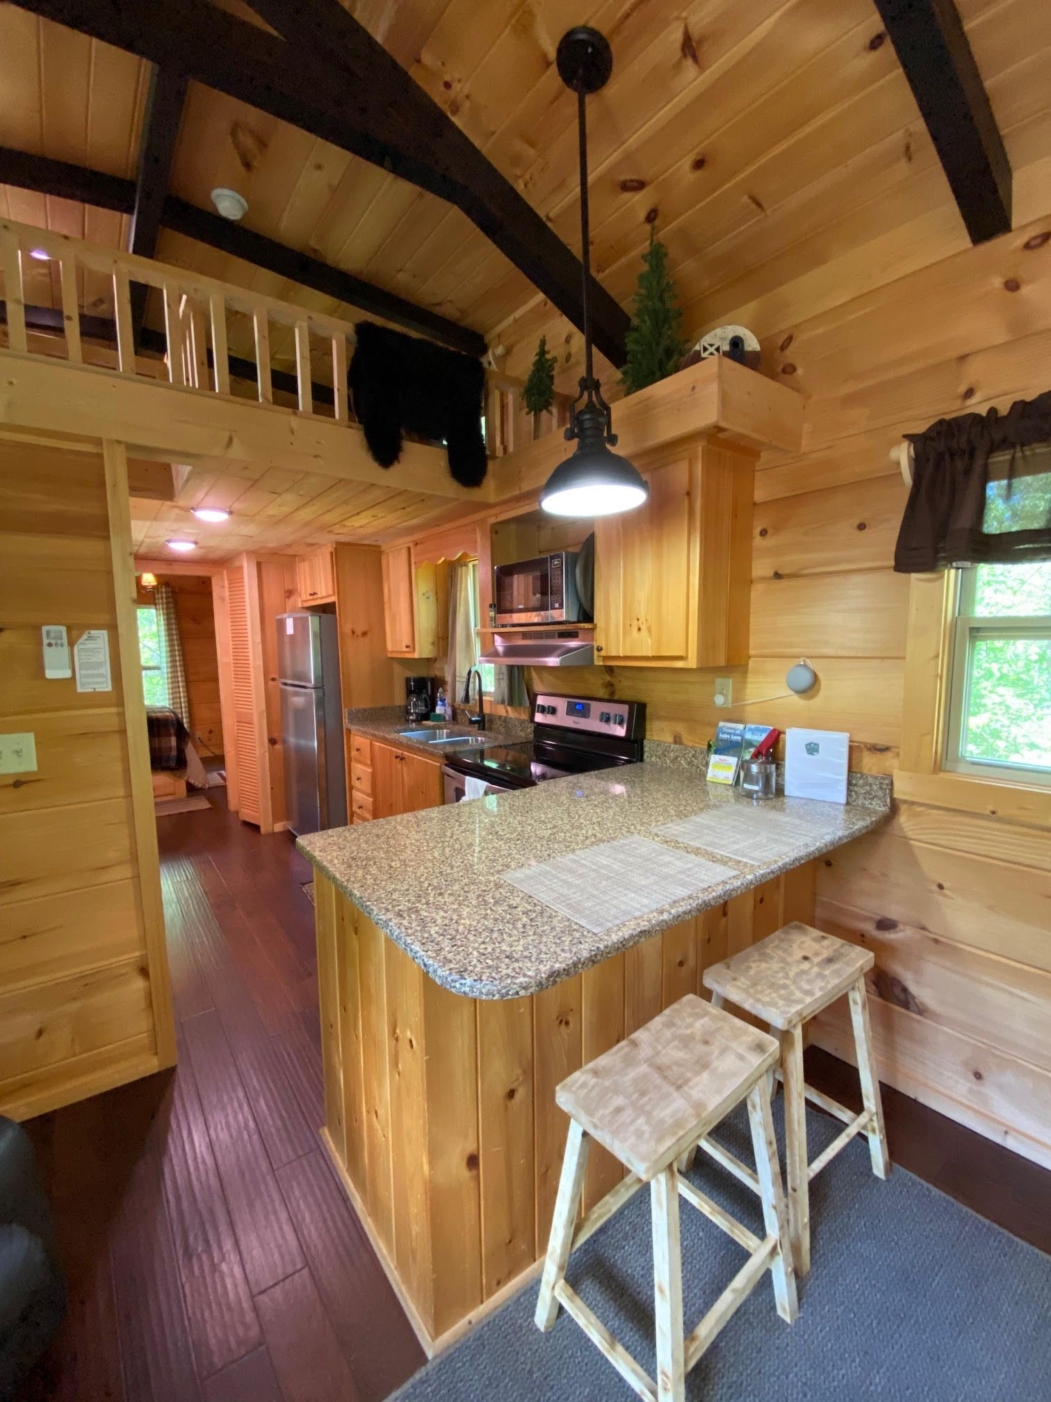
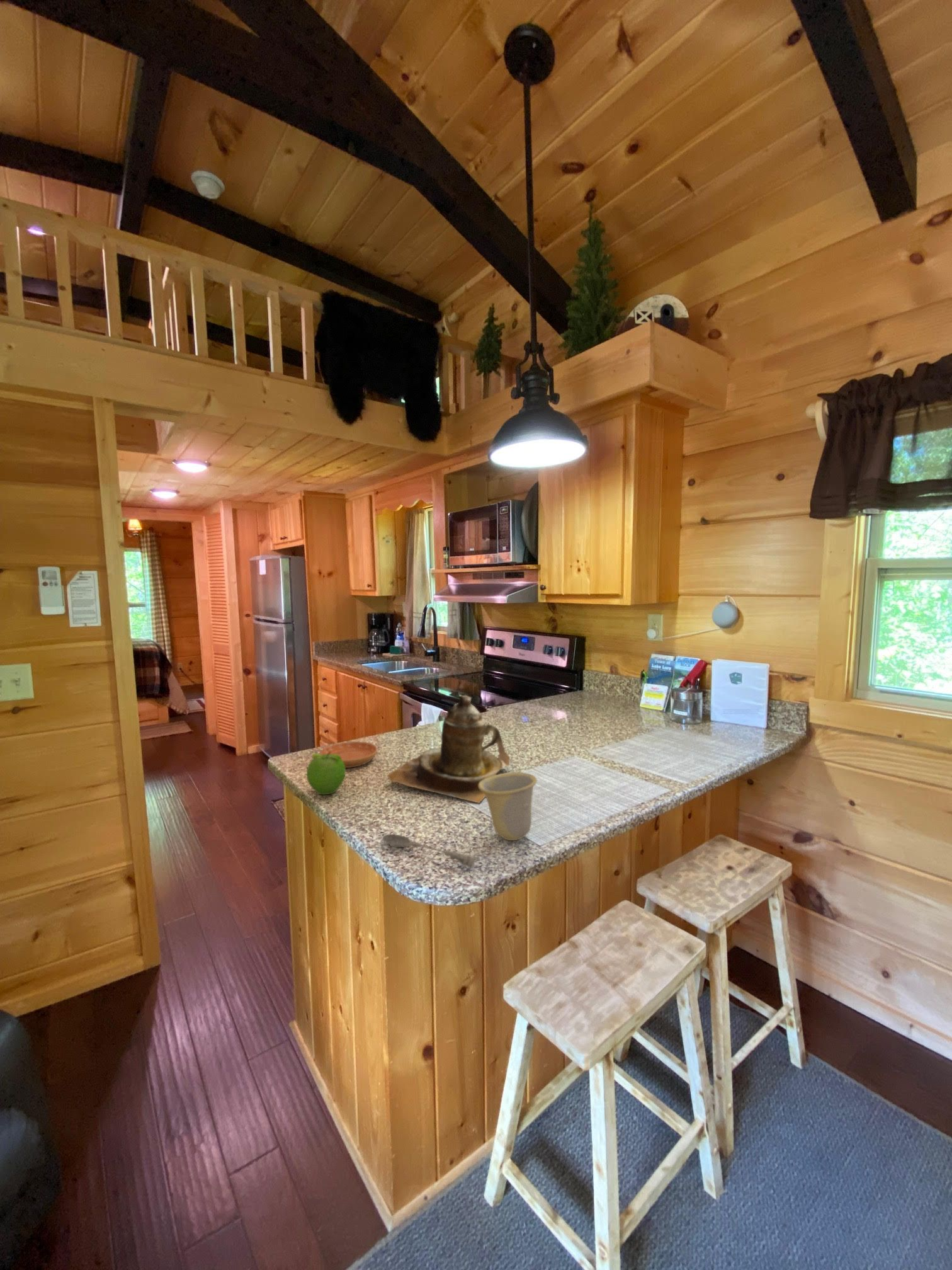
+ saucer (349, 755)
+ cup (507, 806)
+ teapot (452, 736)
+ fruit (326, 772)
+ soupspoon (427, 848)
